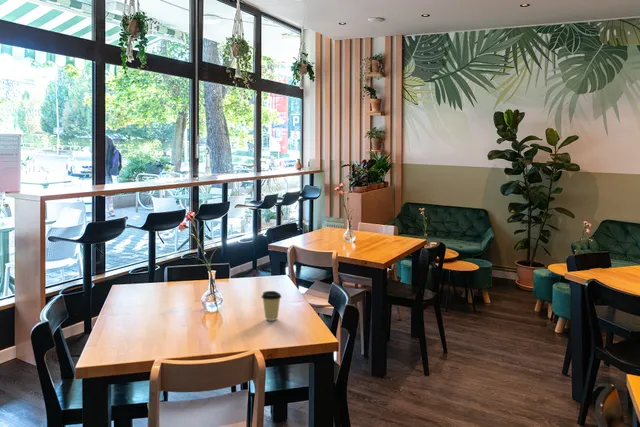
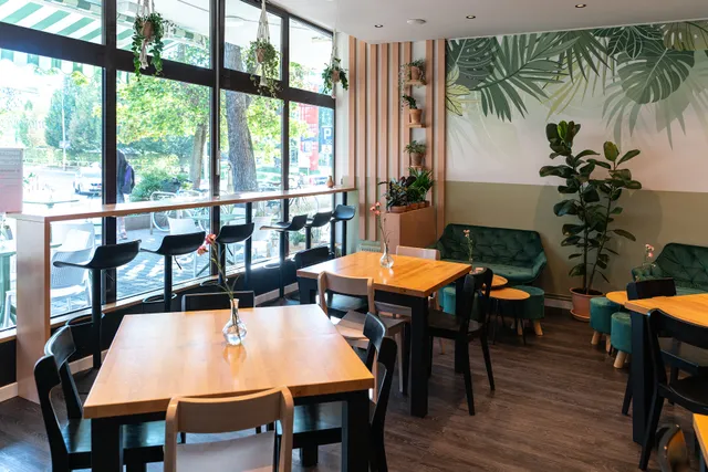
- coffee cup (271, 305)
